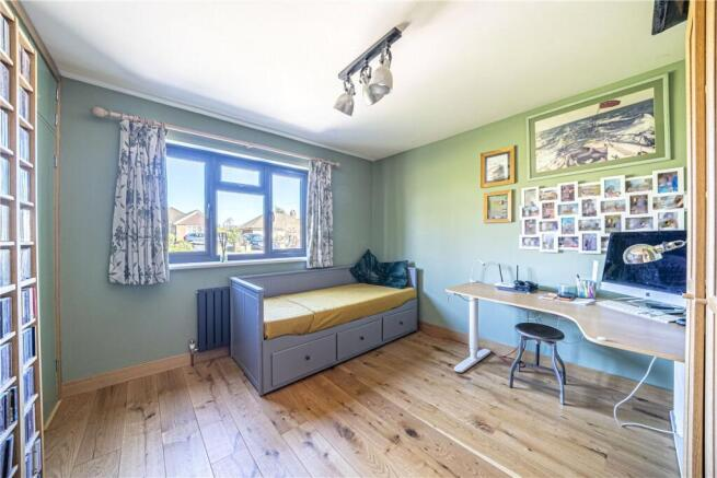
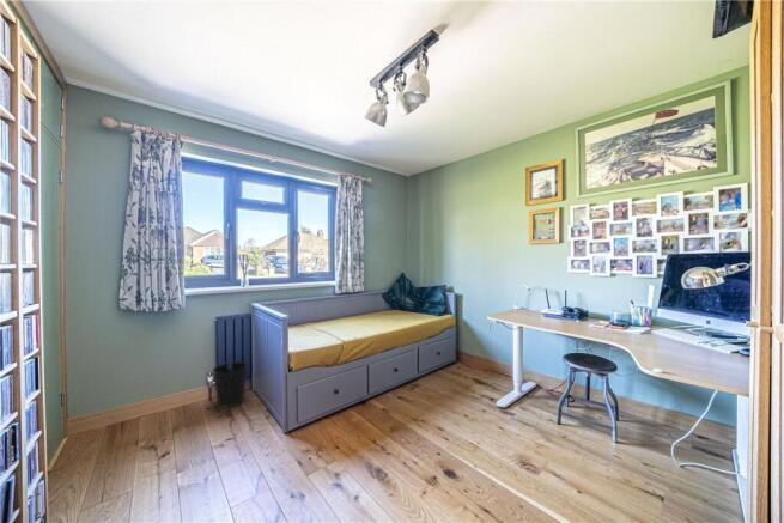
+ wastebasket (230, 384)
